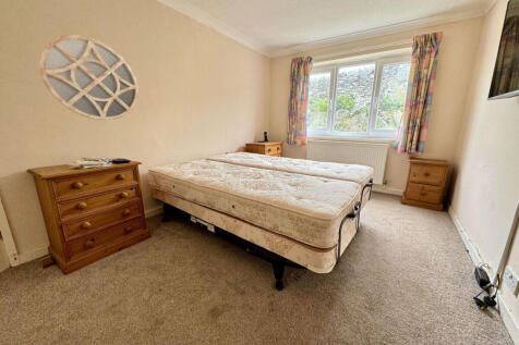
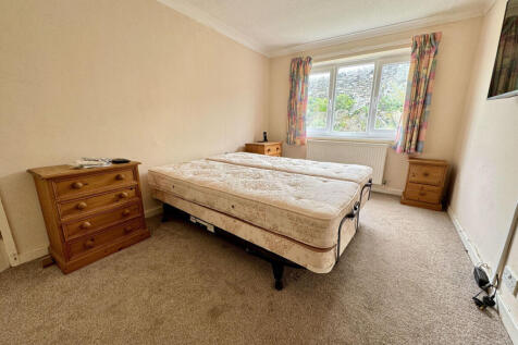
- home mirror (96, 81)
